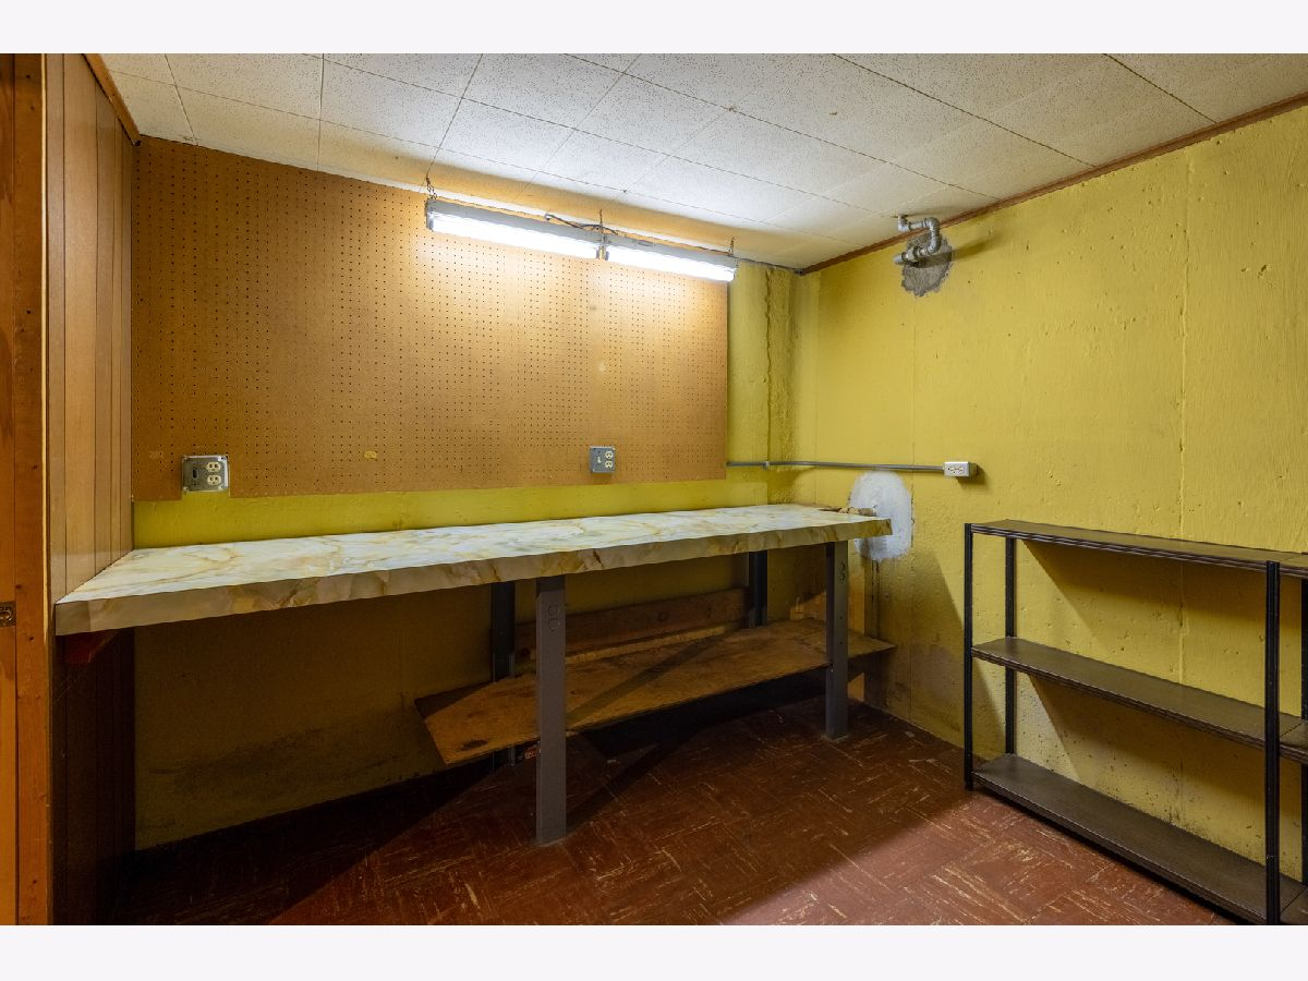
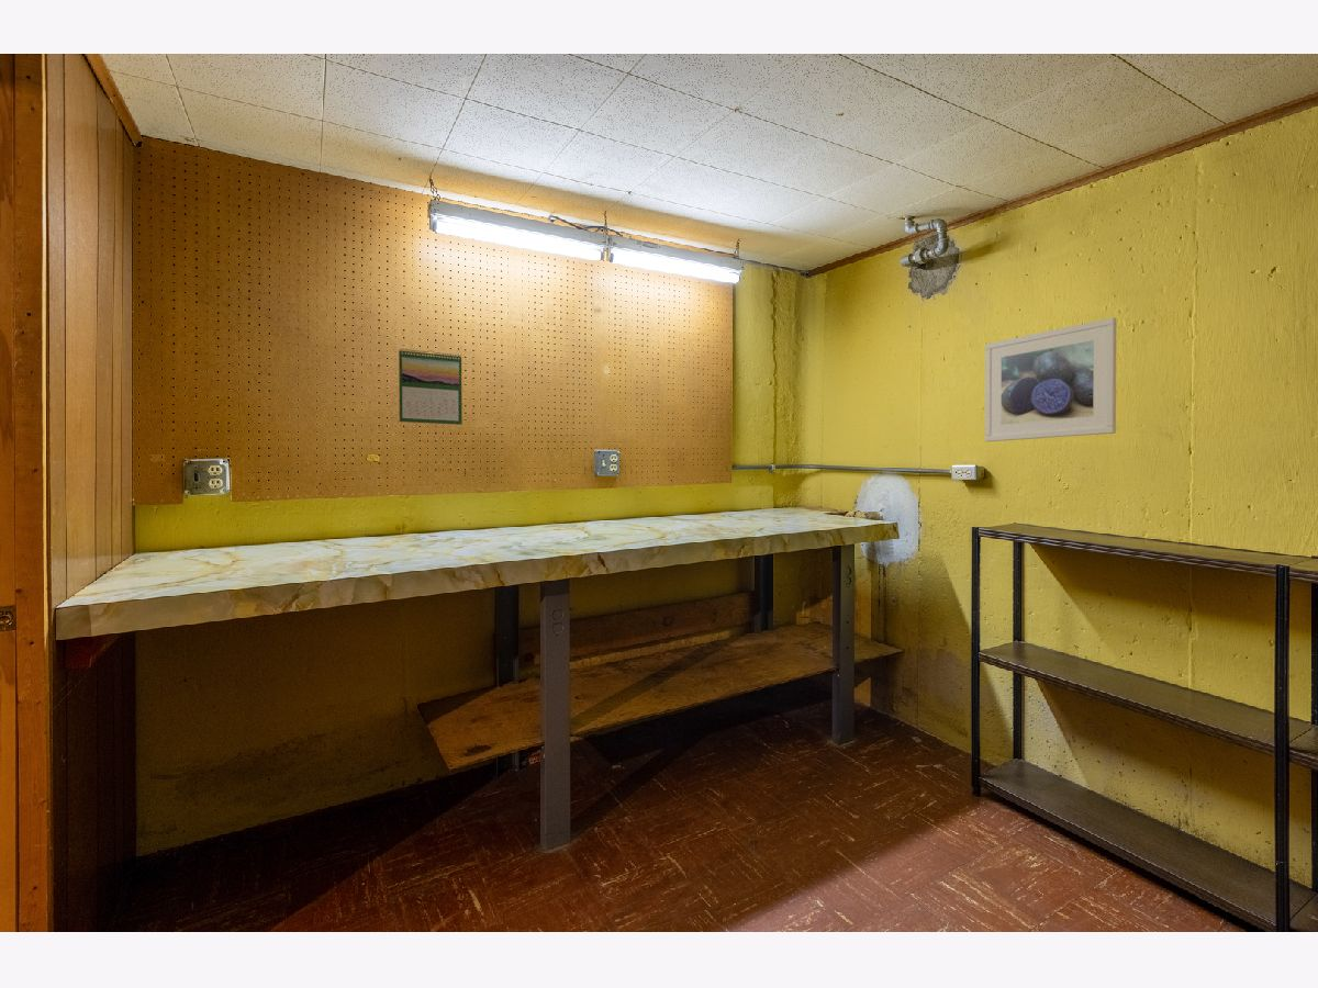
+ calendar (431, 386)
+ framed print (1045, 384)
